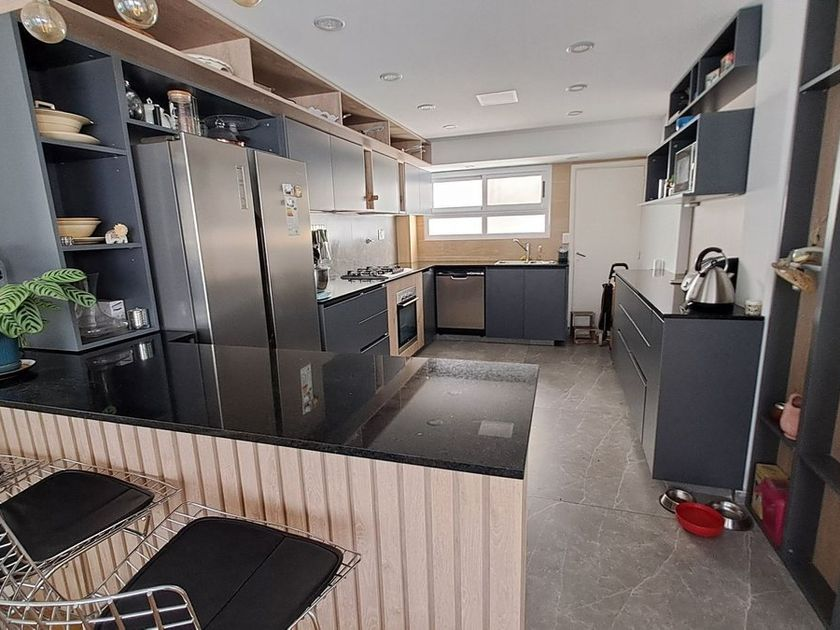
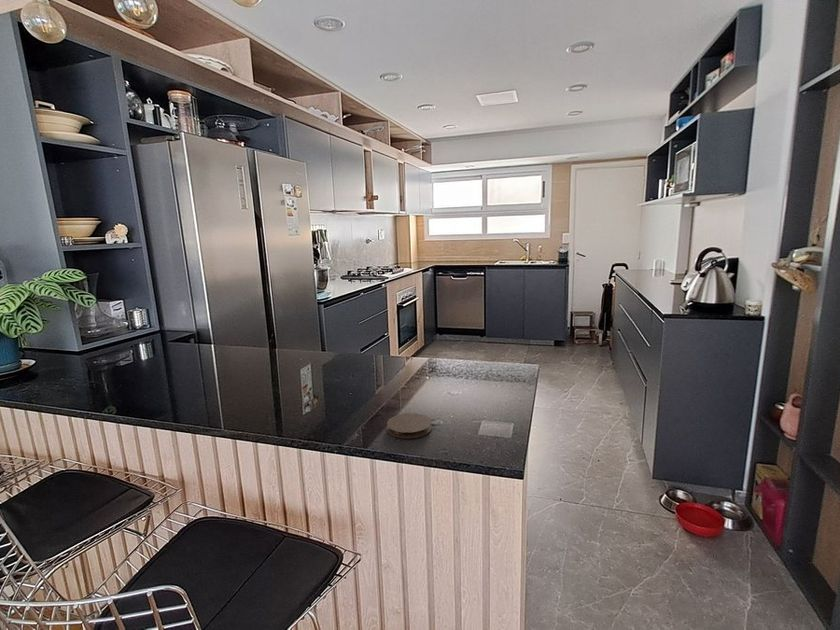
+ coaster (409, 425)
